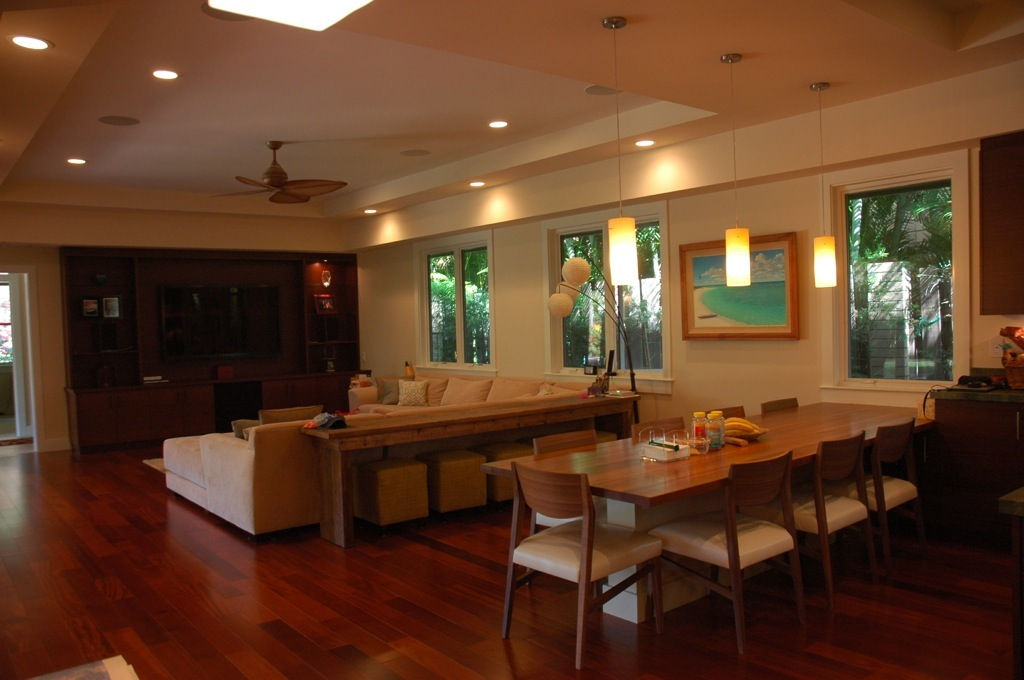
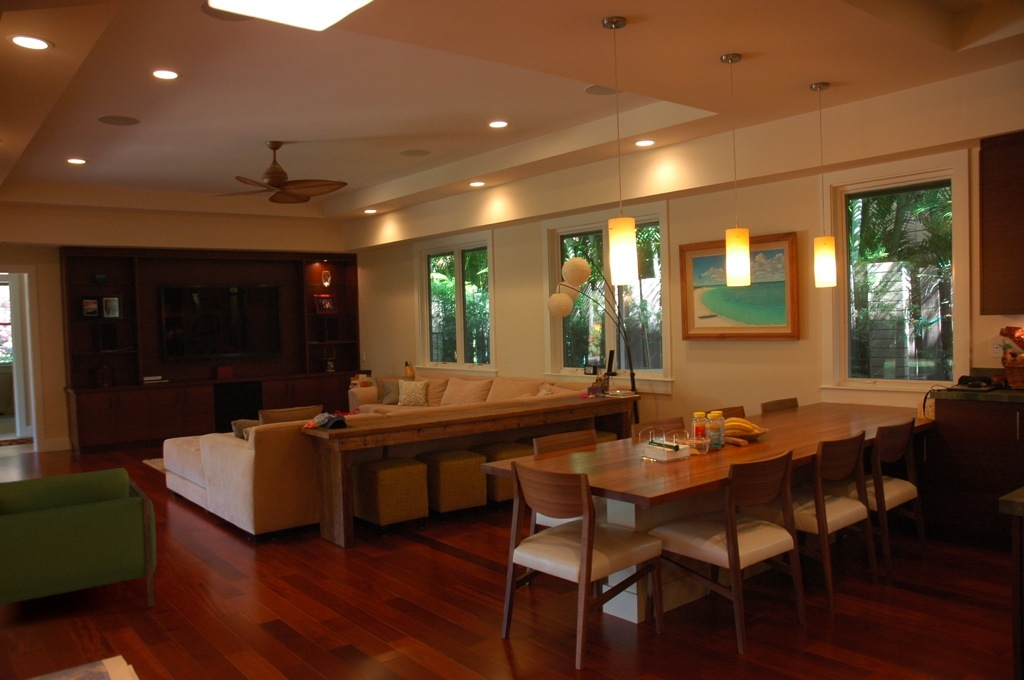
+ armchair (61, 536)
